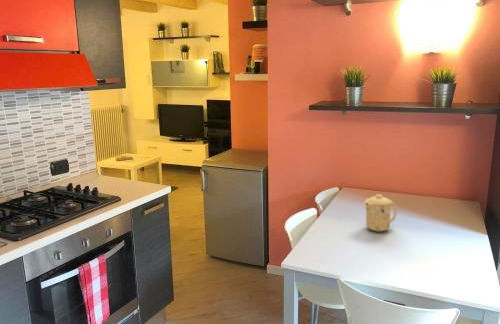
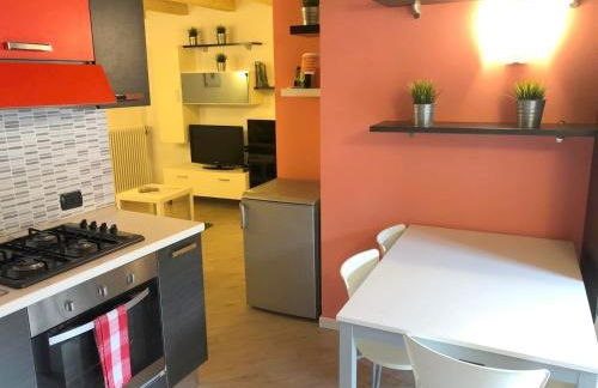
- mug (380, 212)
